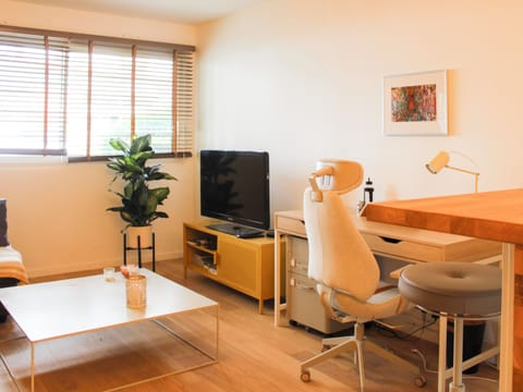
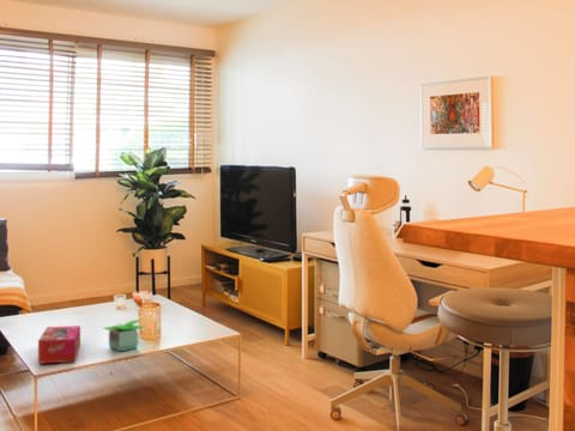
+ tissue box (60, 344)
+ potted plant (125, 334)
